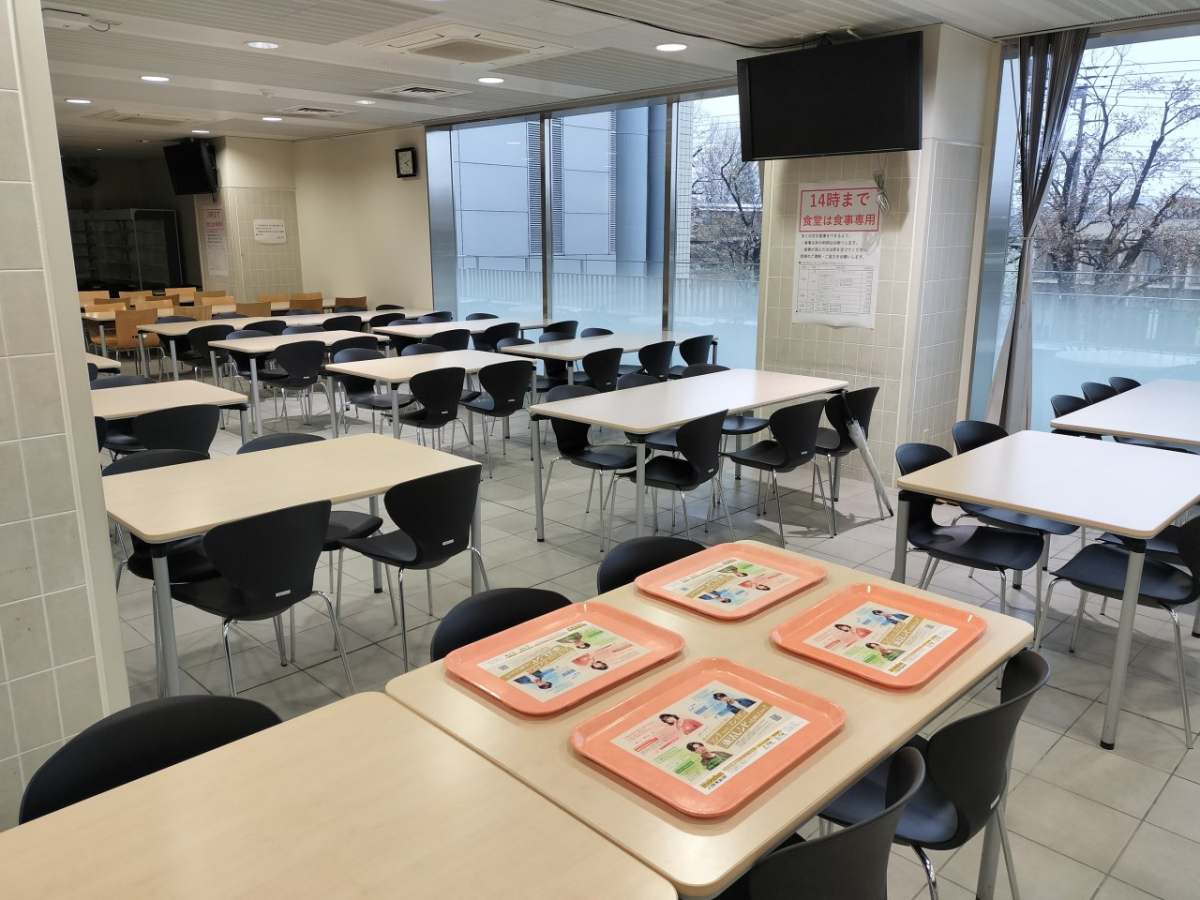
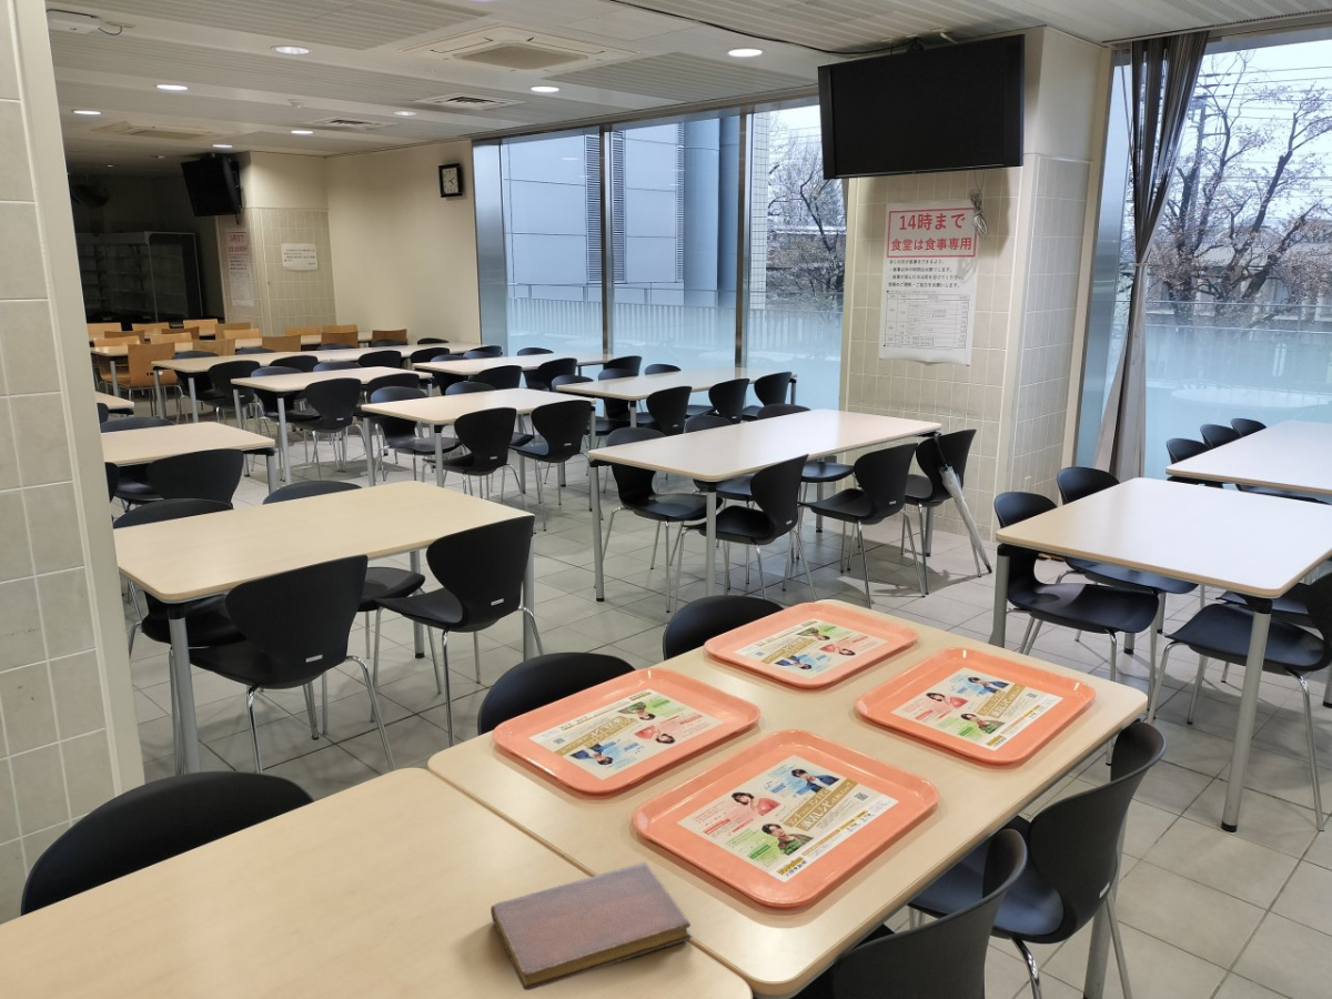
+ notebook (589, 920)
